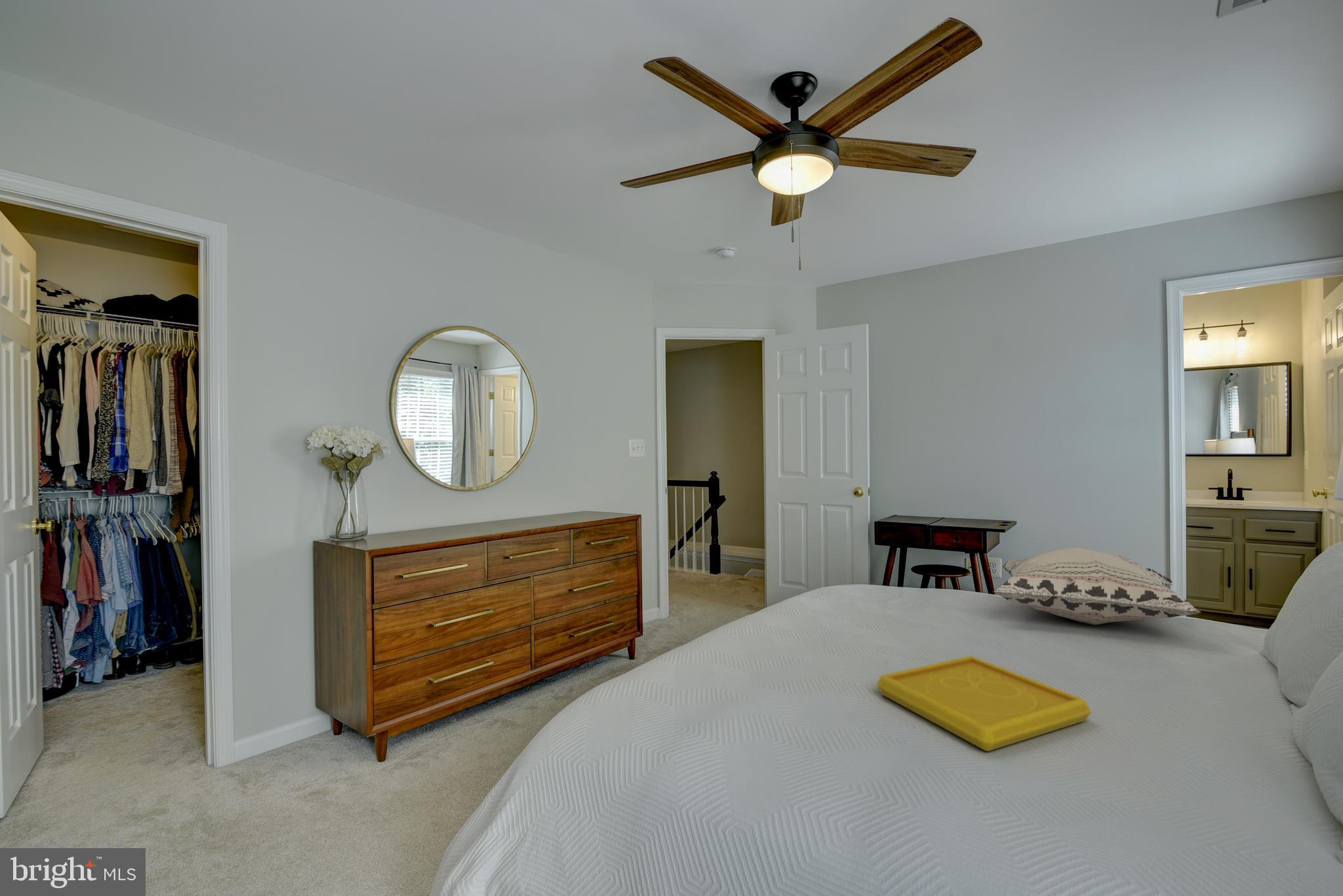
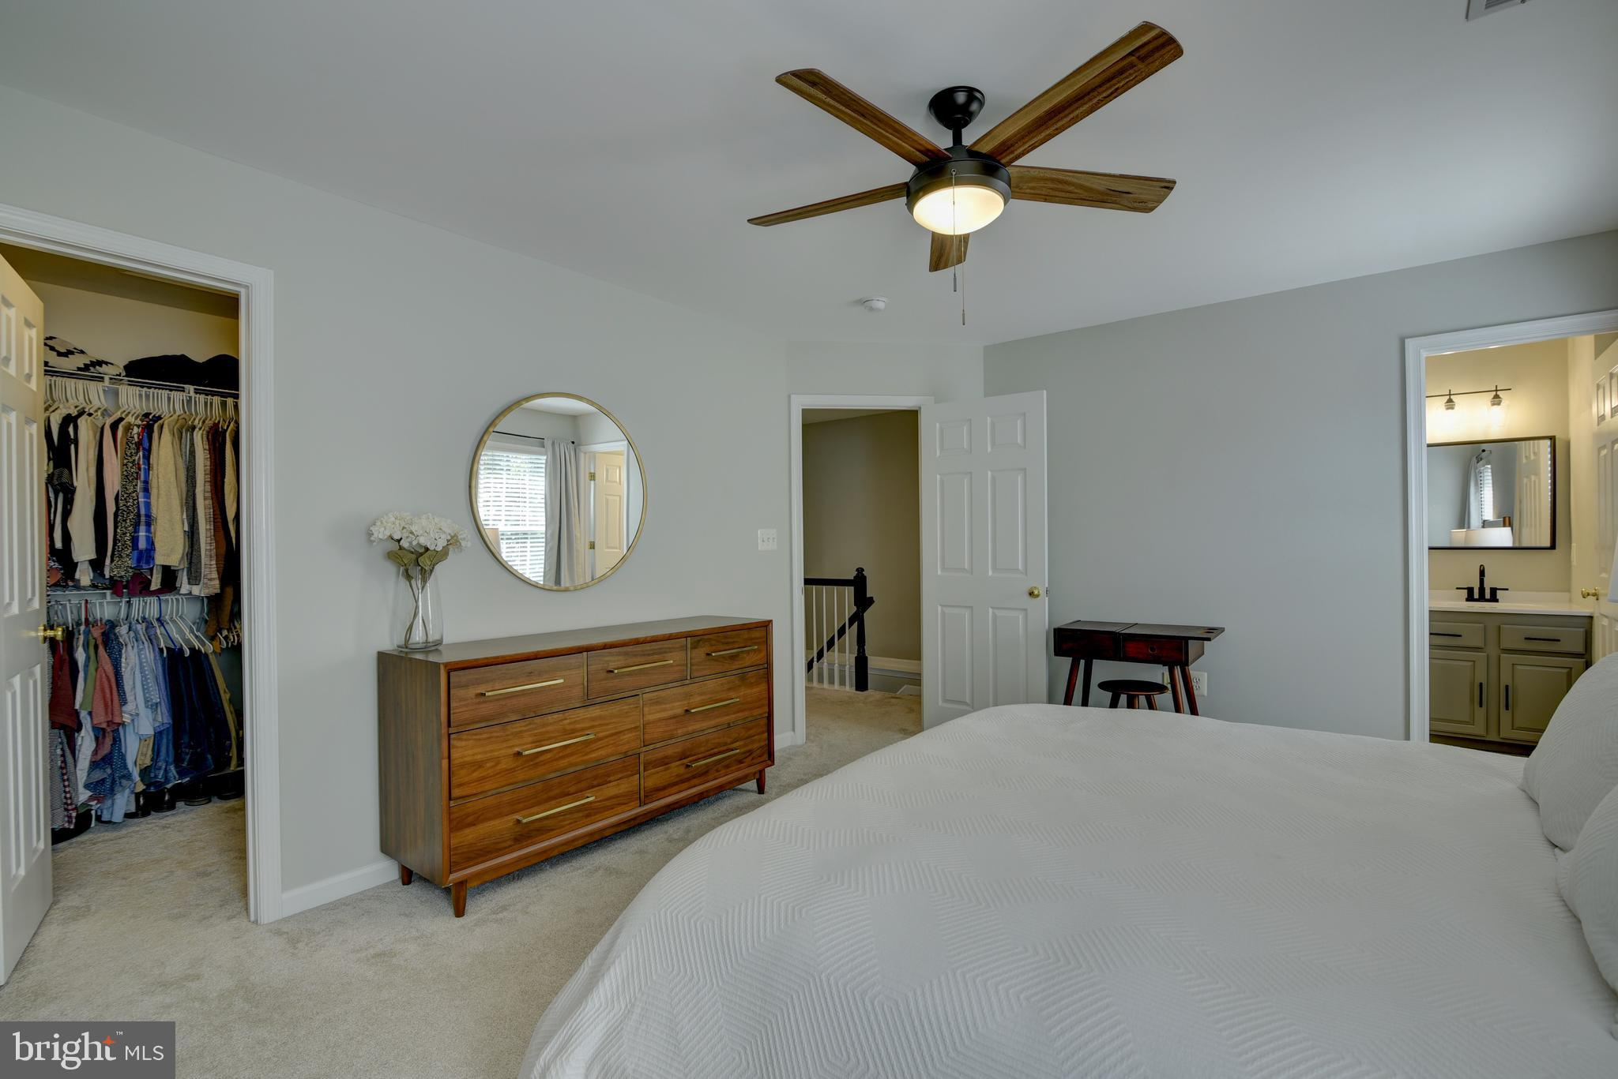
- serving tray (978, 697)
- decorative pillow (1085, 585)
